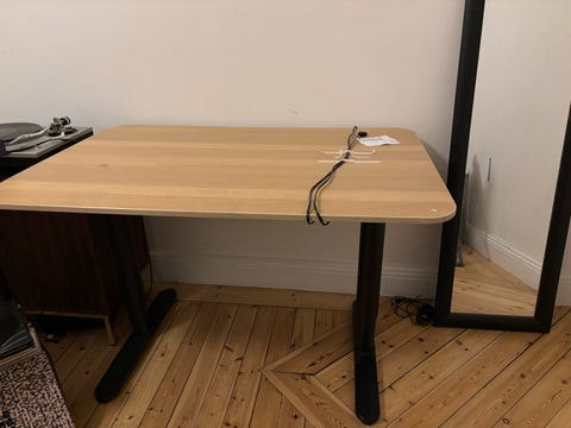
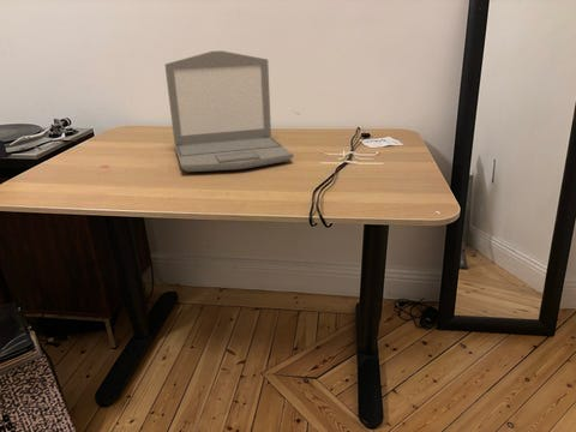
+ laptop (228, 107)
